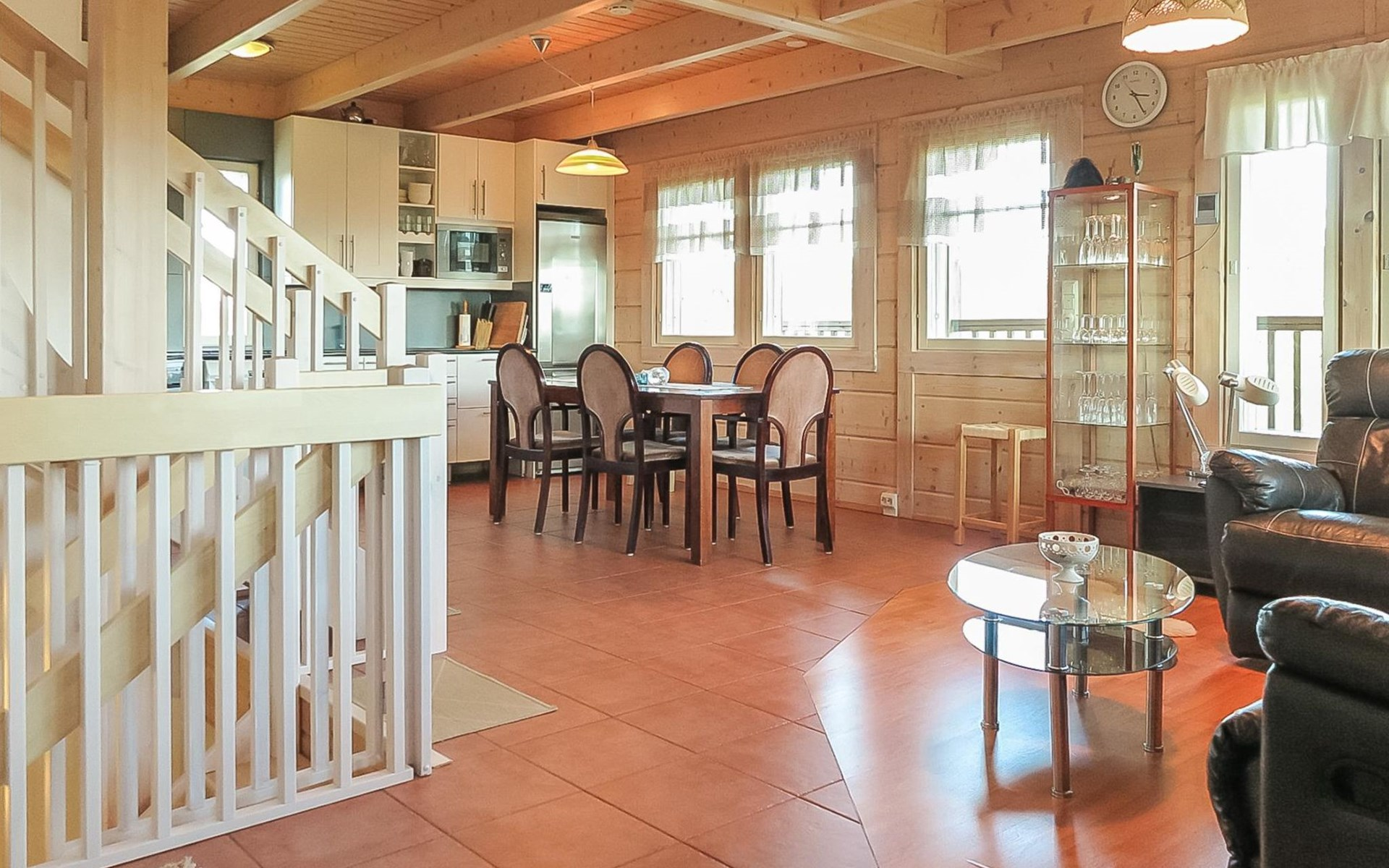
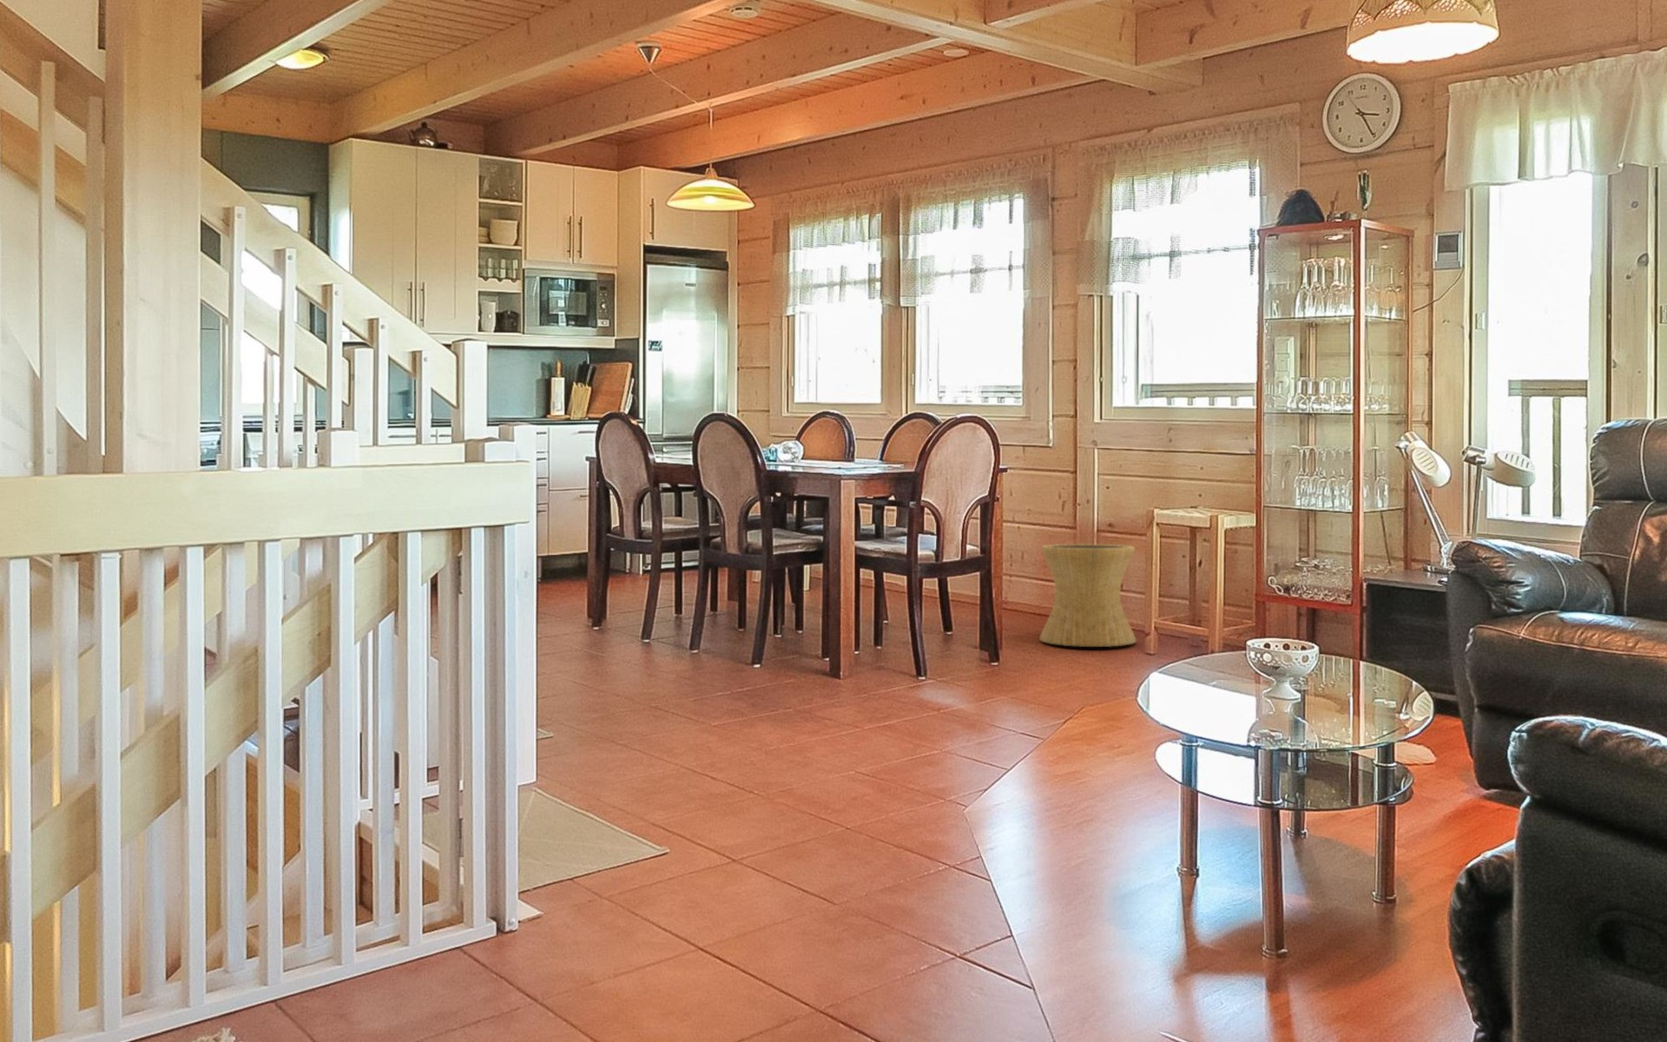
+ side table (1087, 594)
